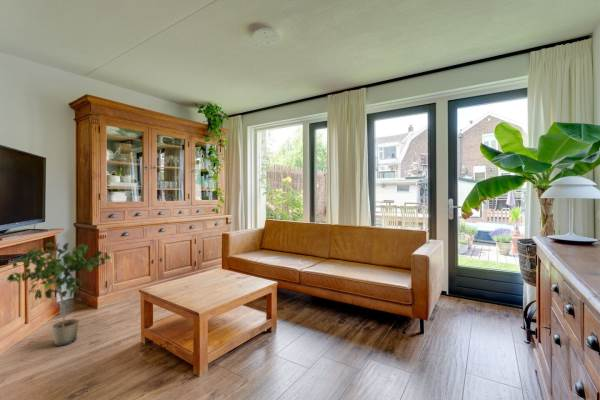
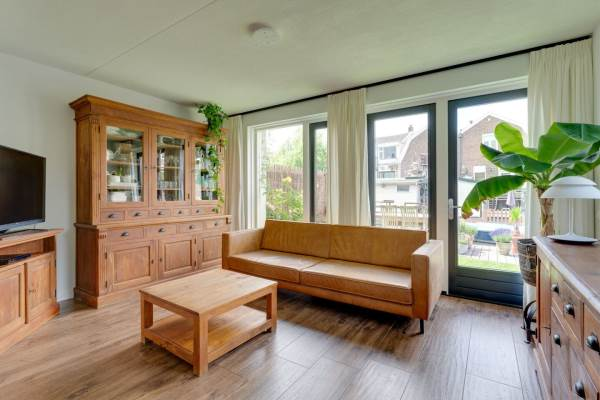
- potted plant (61, 293)
